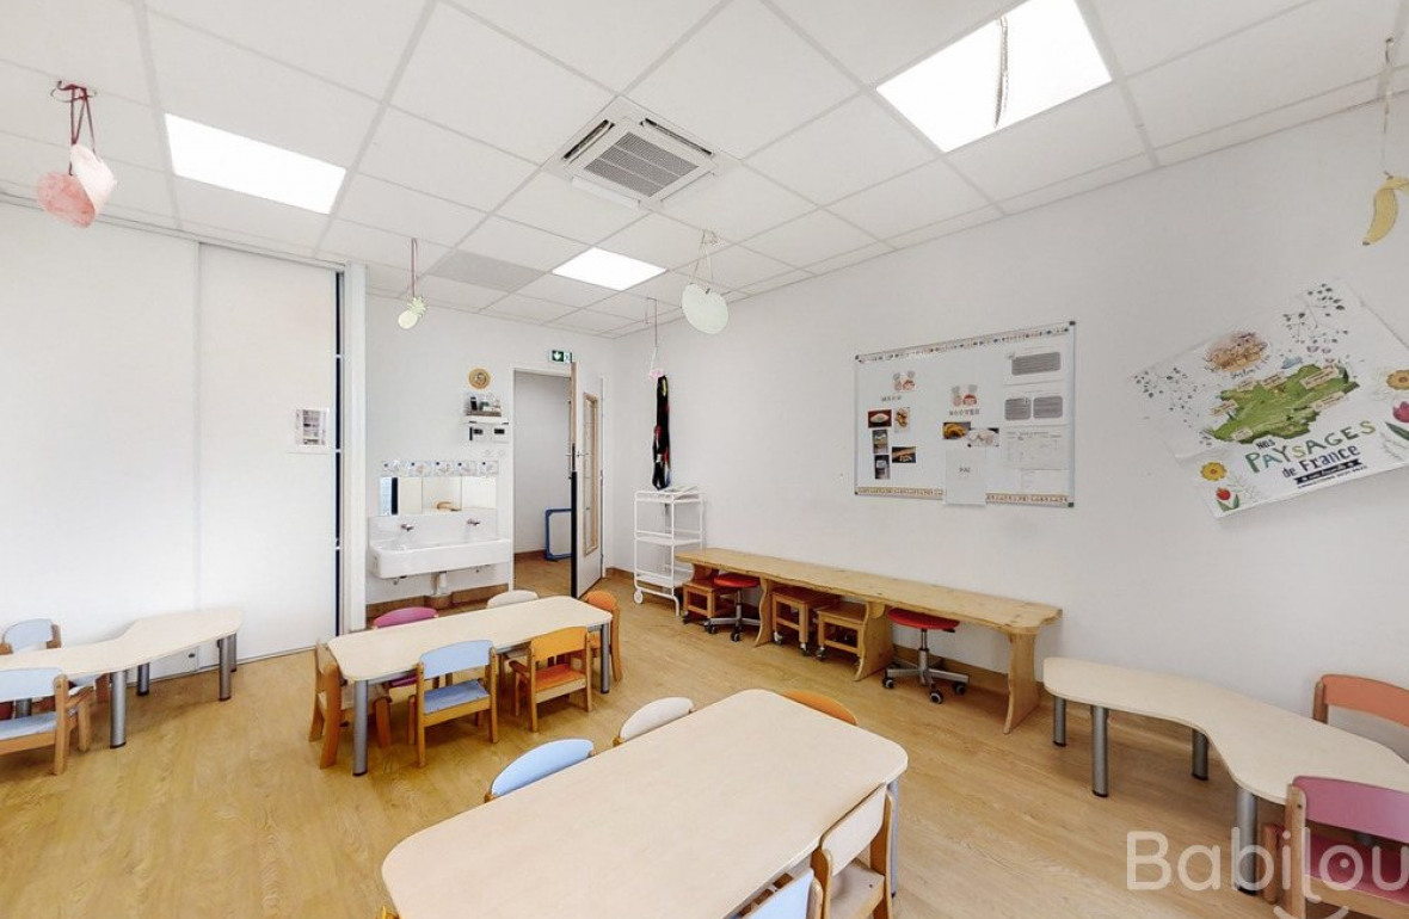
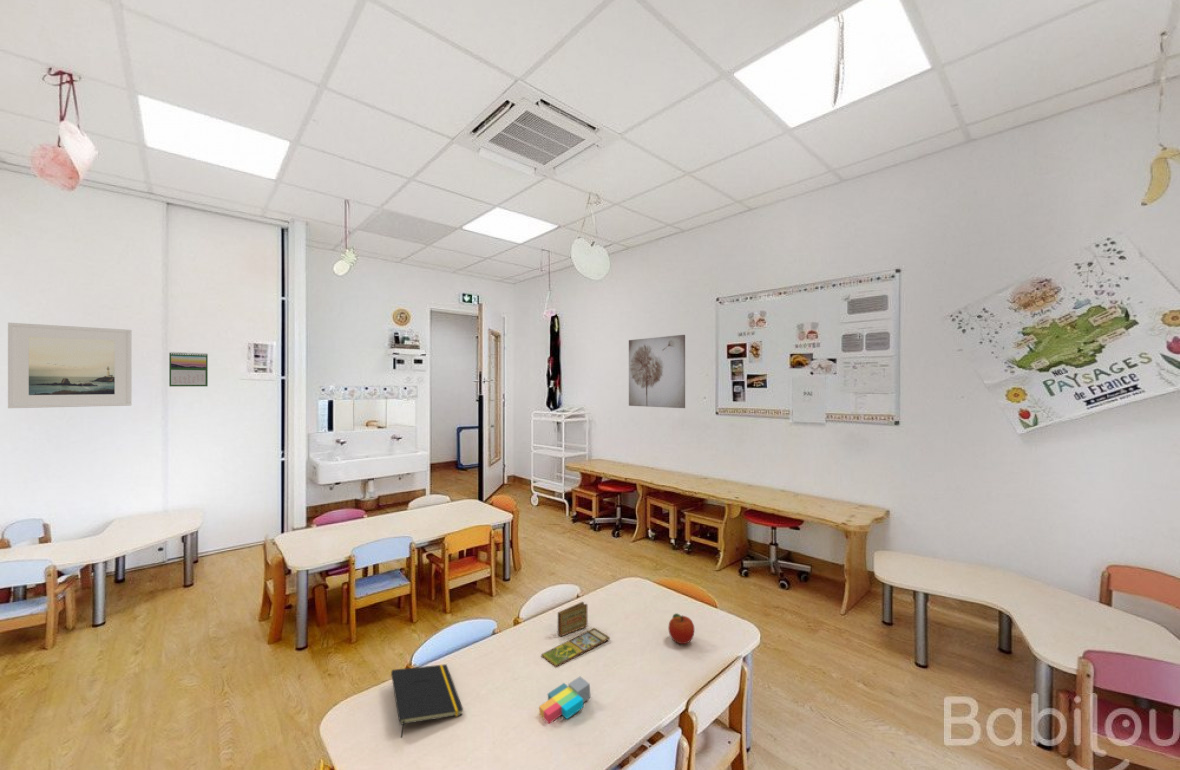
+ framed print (73, 366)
+ notepad (425, 691)
+ board game (570, 631)
+ calendar (188, 369)
+ toy blocks (565, 698)
+ wall art (655, 372)
+ fruit (681, 627)
